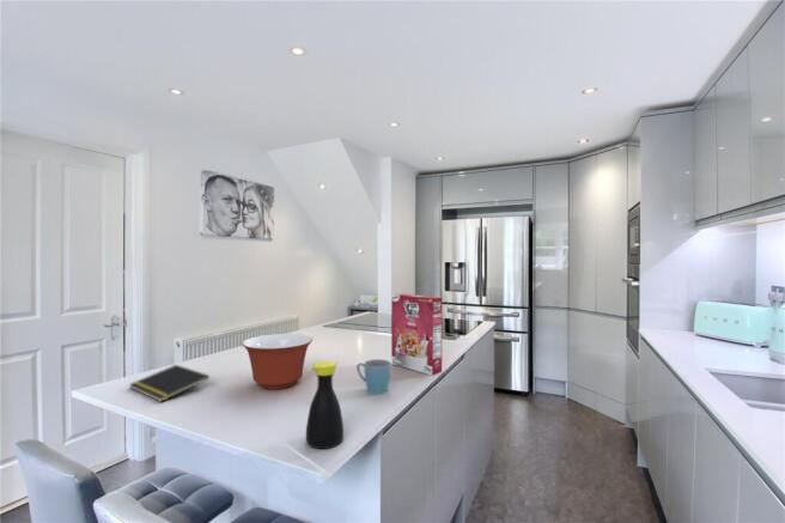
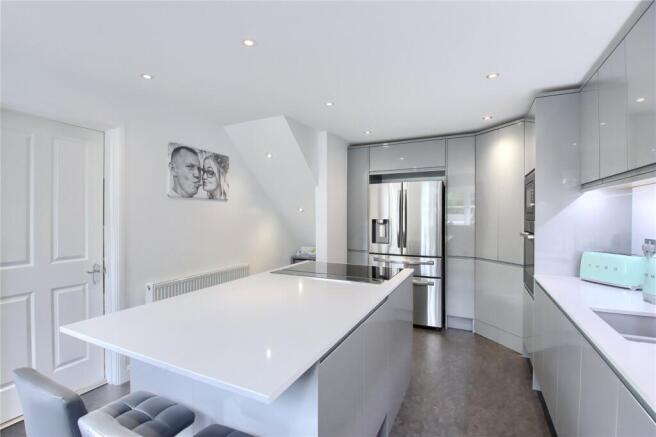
- mug (372, 376)
- mixing bowl (278, 361)
- bottle (324, 402)
- notepad (169, 381)
- cereal box (415, 332)
